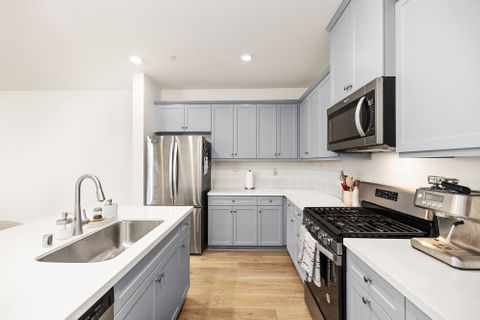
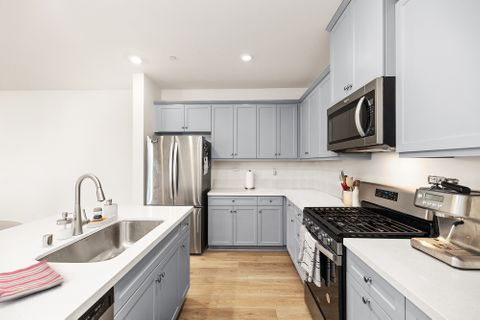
+ dish towel (26, 278)
